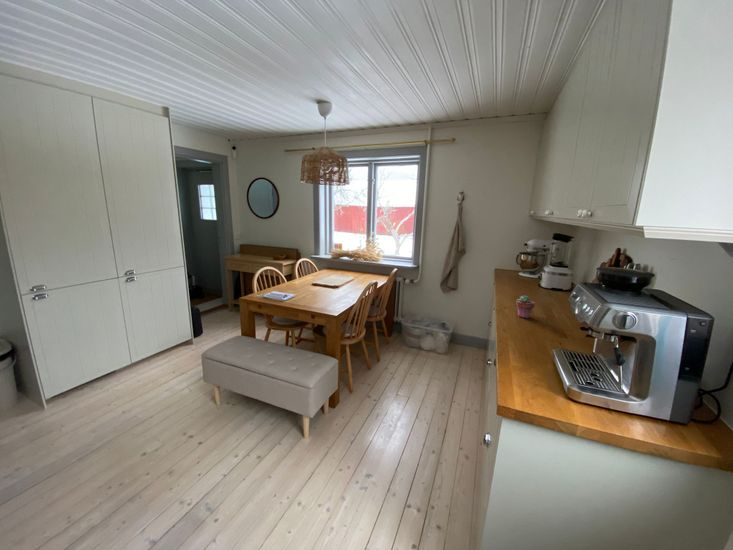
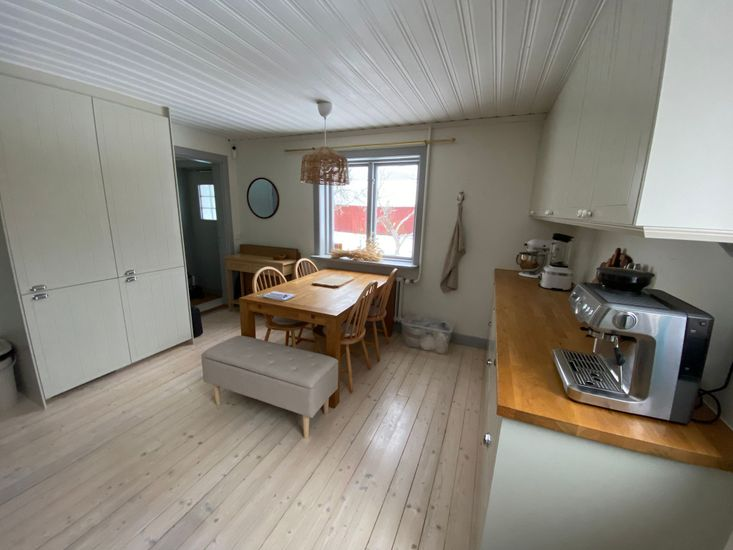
- potted succulent (524, 305)
